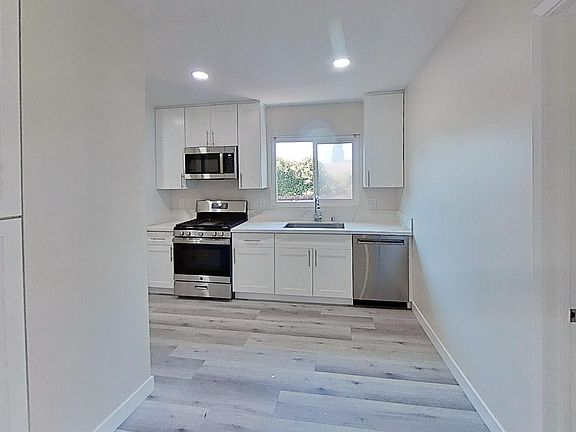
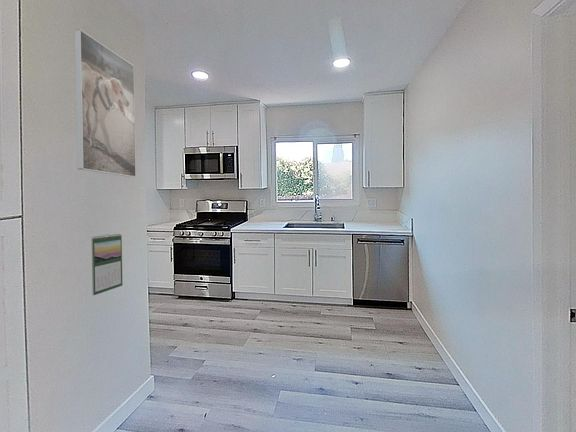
+ calendar (107, 262)
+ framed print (108, 111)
